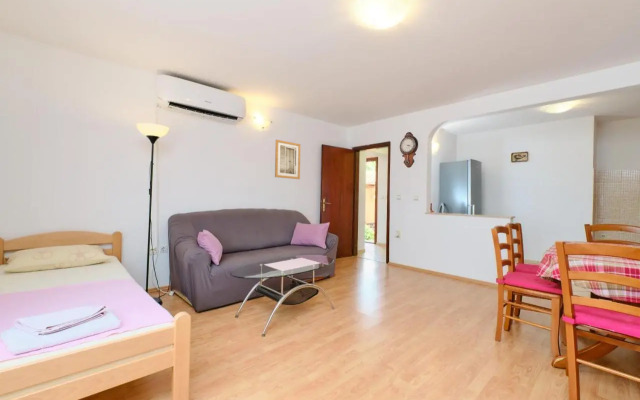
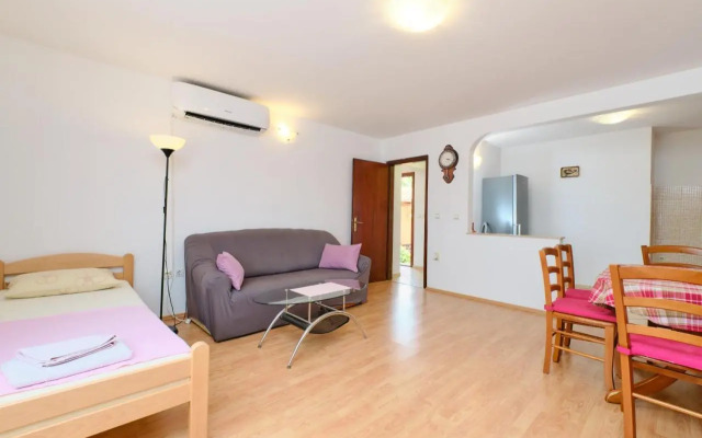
- wall art (288, 160)
